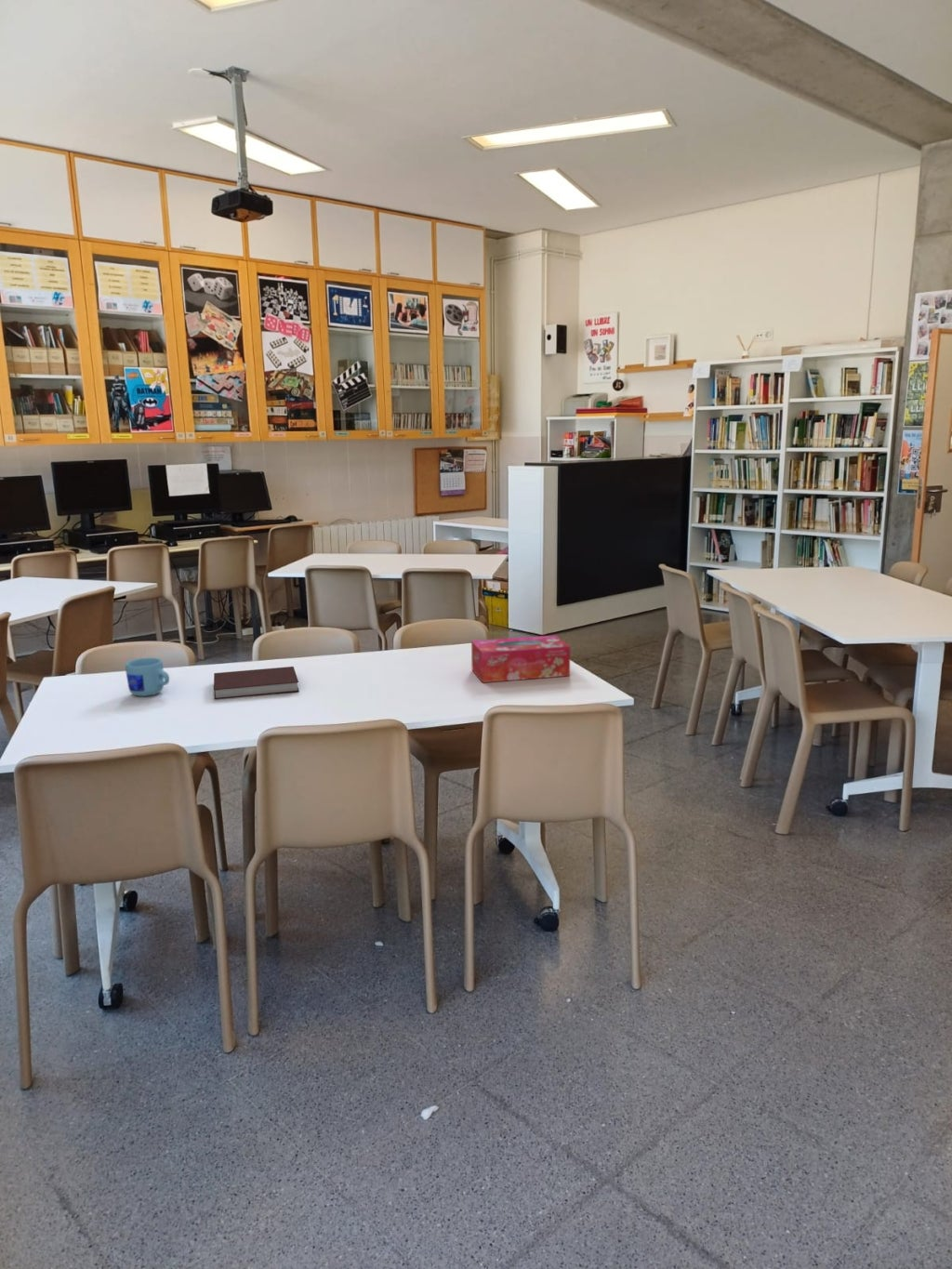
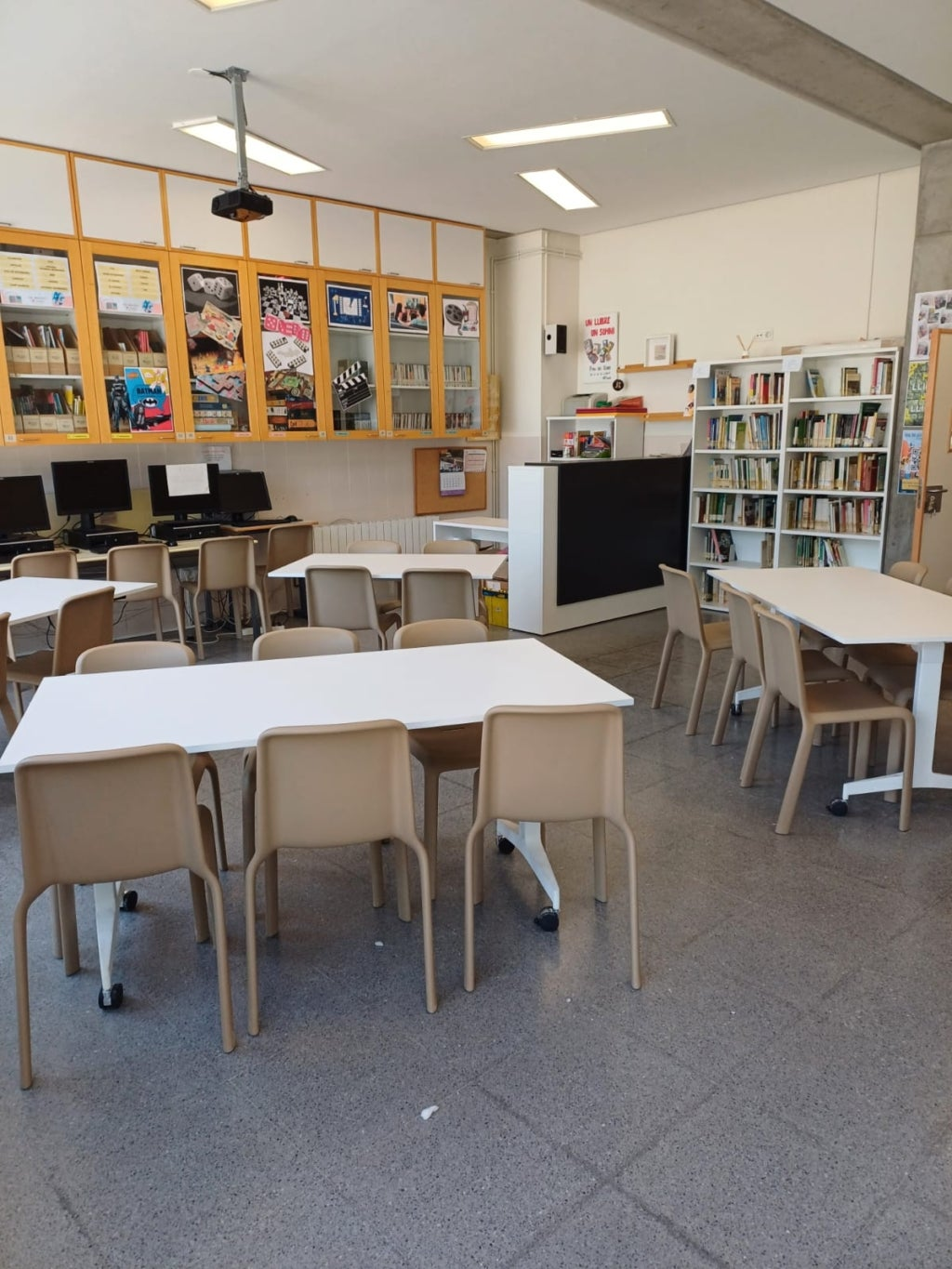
- tissue box (520, 657)
- mug (149, 678)
- notebook (256, 681)
